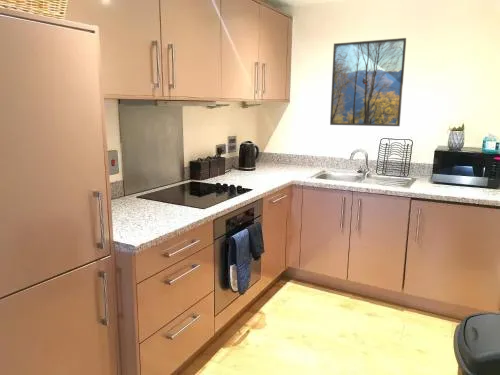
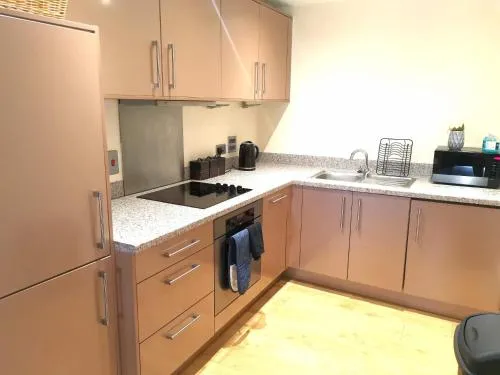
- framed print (366, 84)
